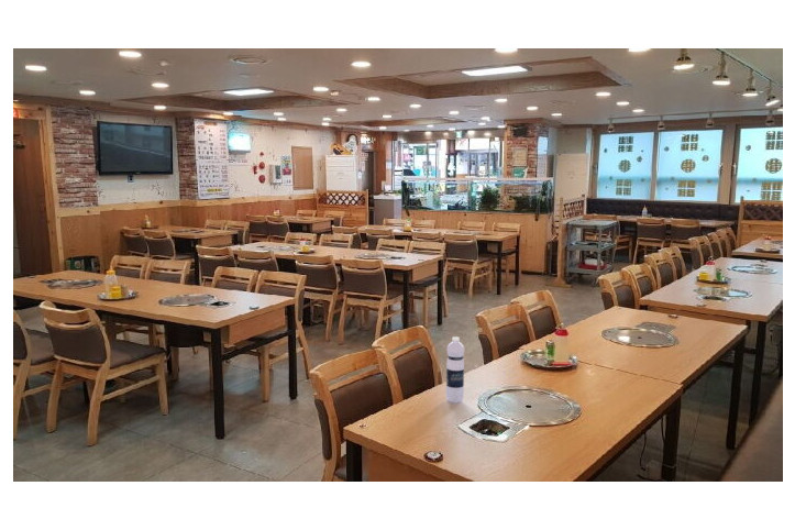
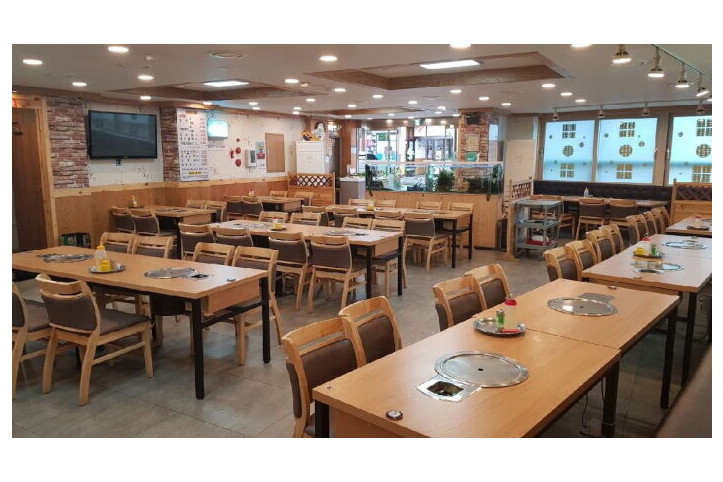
- water bottle (455, 368)
